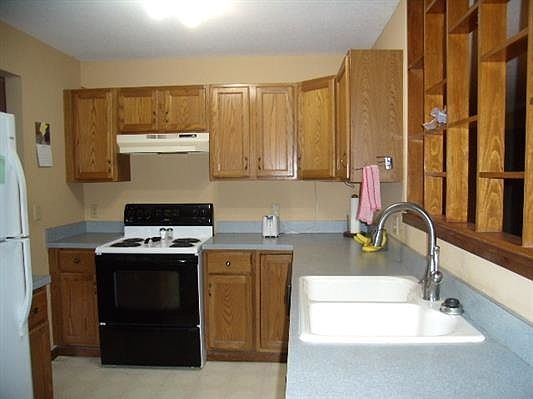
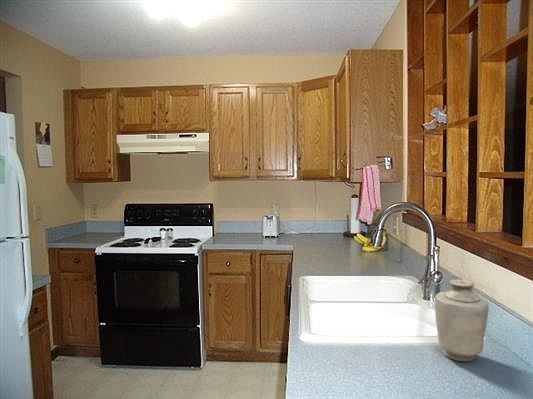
+ vase (460, 318)
